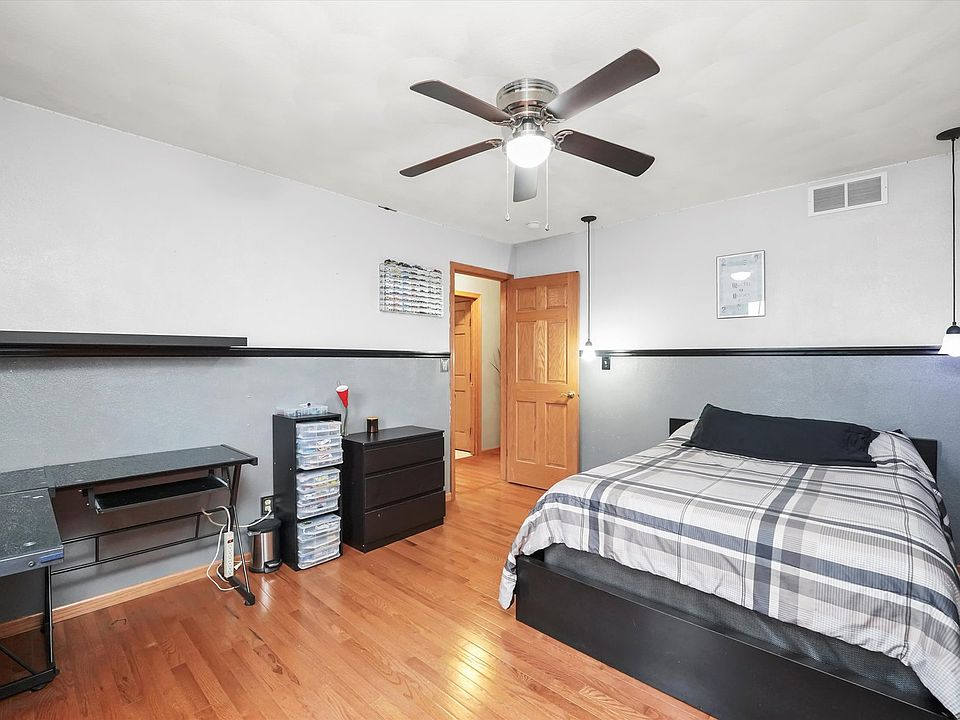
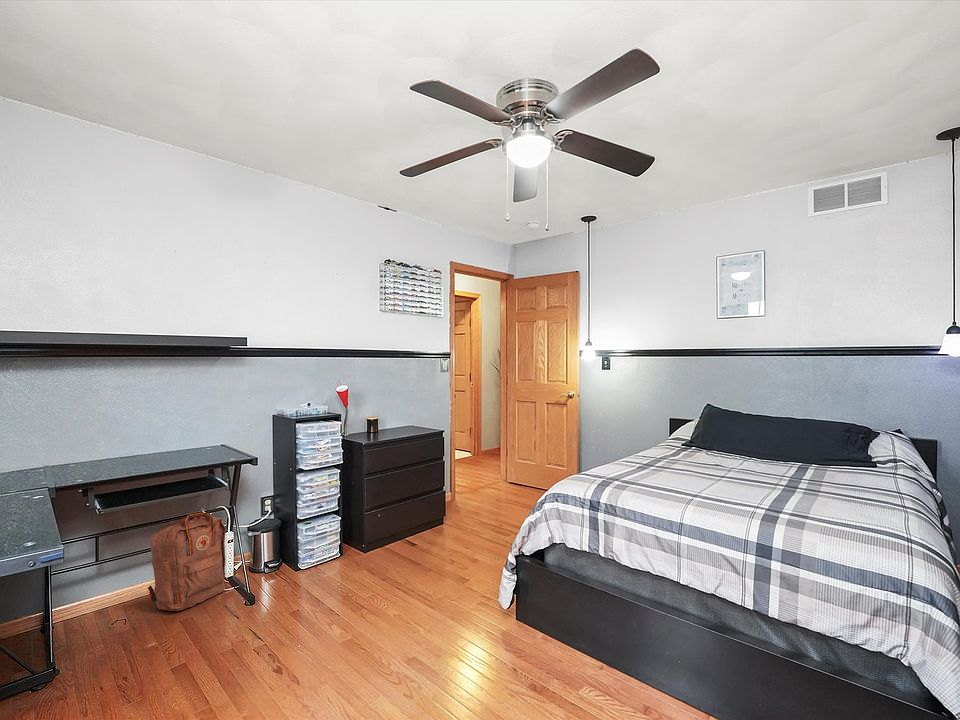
+ backpack (188, 556)
